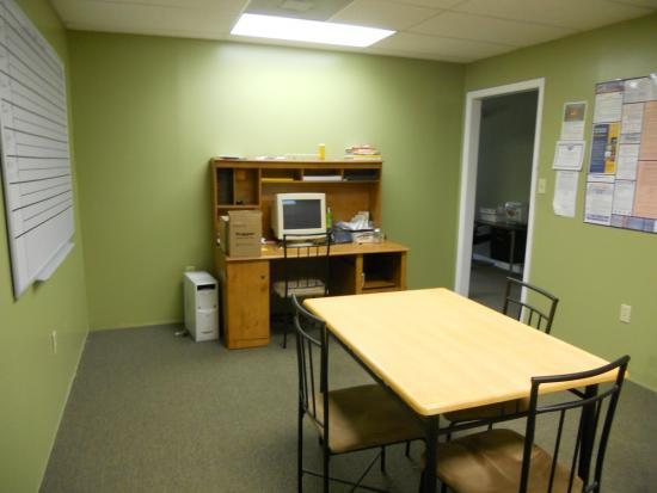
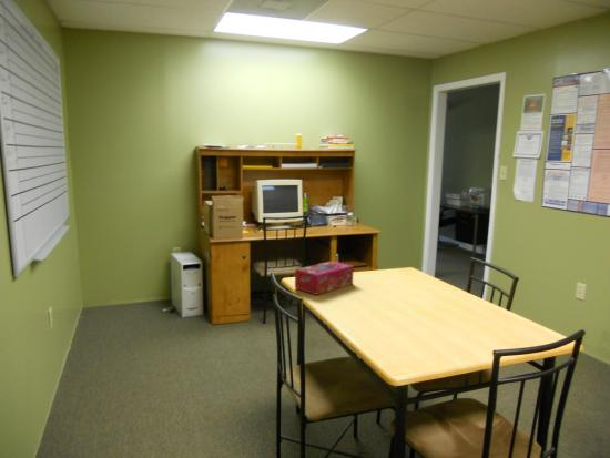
+ tissue box (324, 276)
